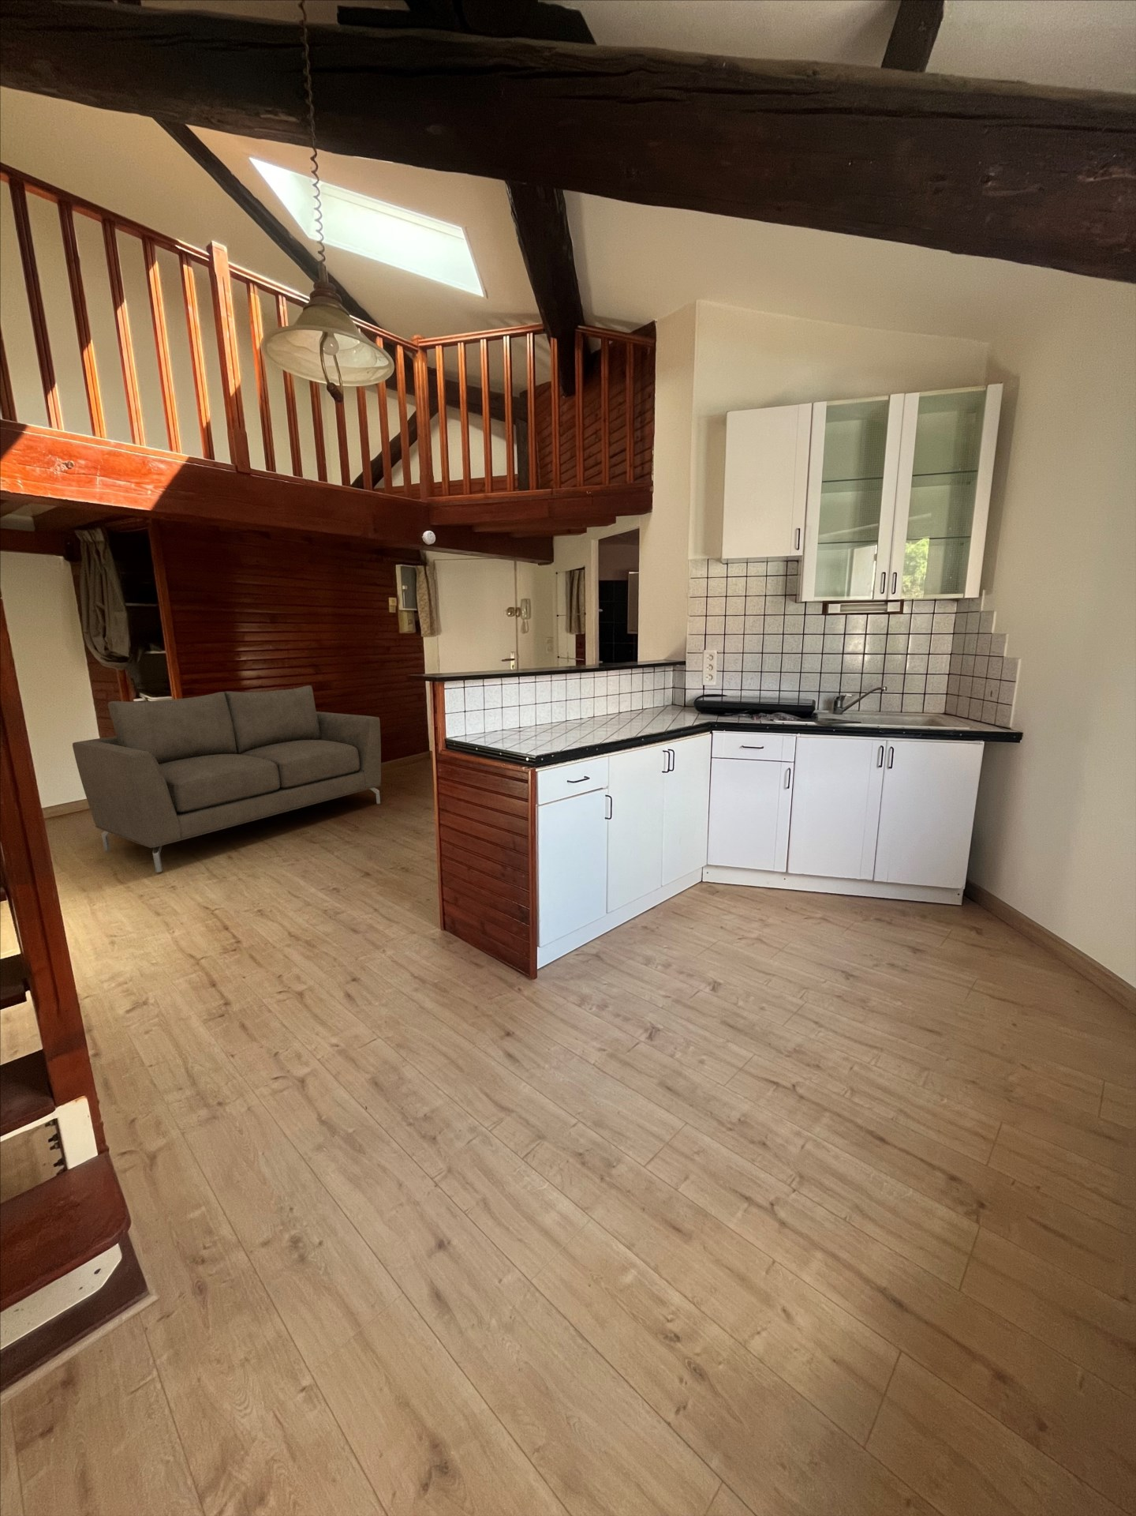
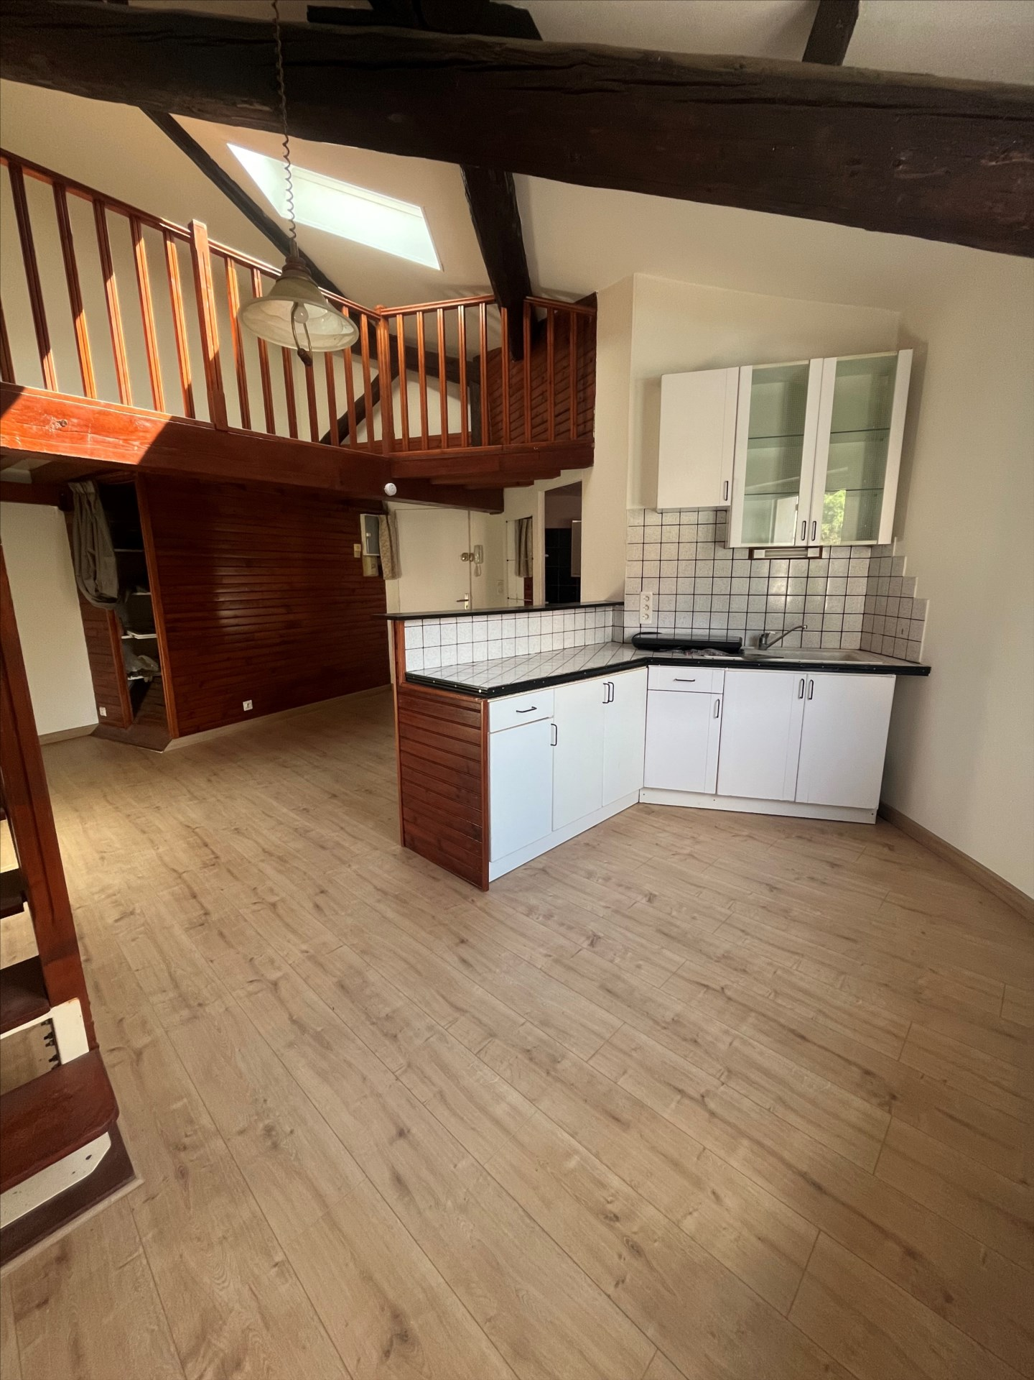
- sofa (248, 759)
